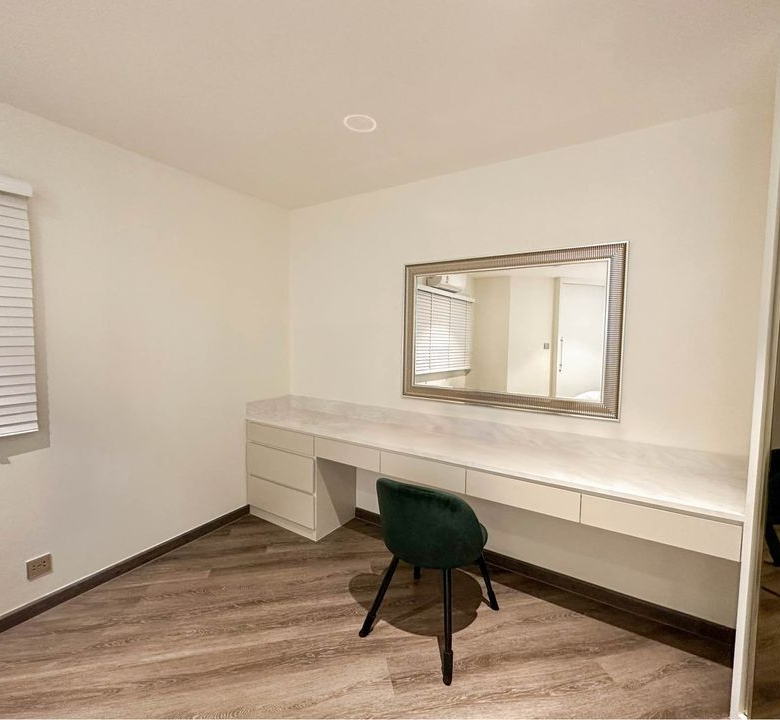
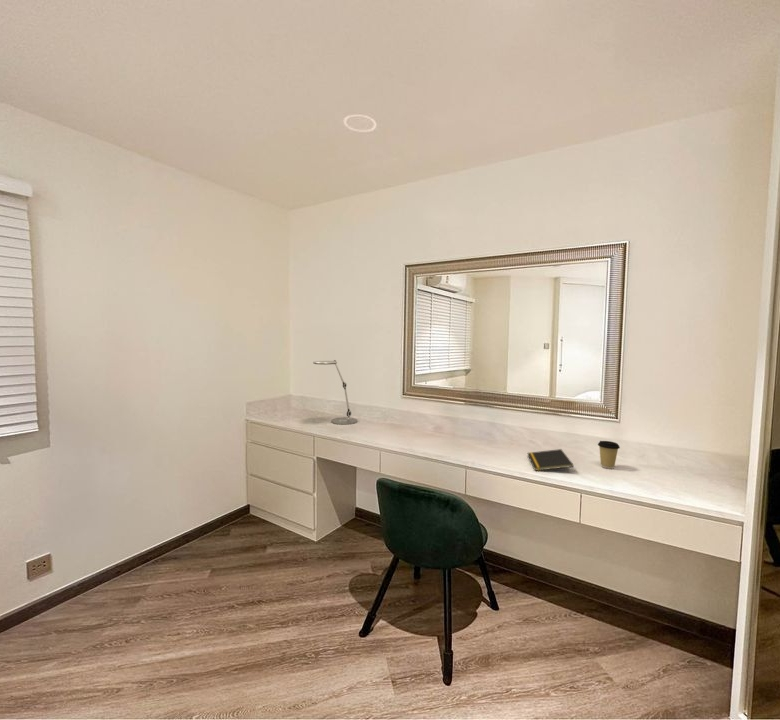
+ coffee cup (608, 454)
+ desk lamp (344, 390)
+ notepad (548, 459)
